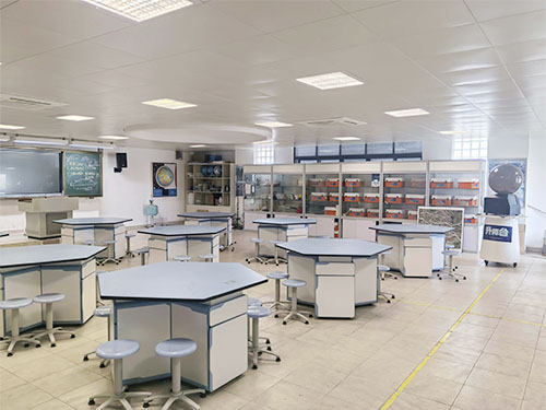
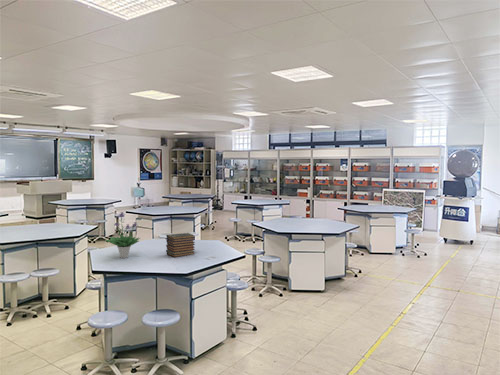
+ book stack (180, 244)
+ potted plant (125, 235)
